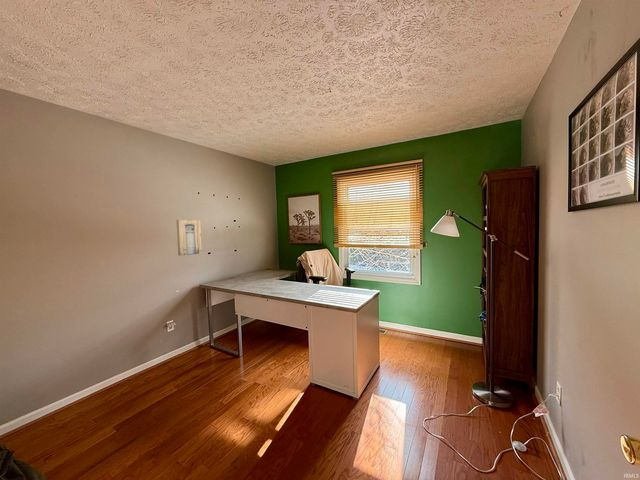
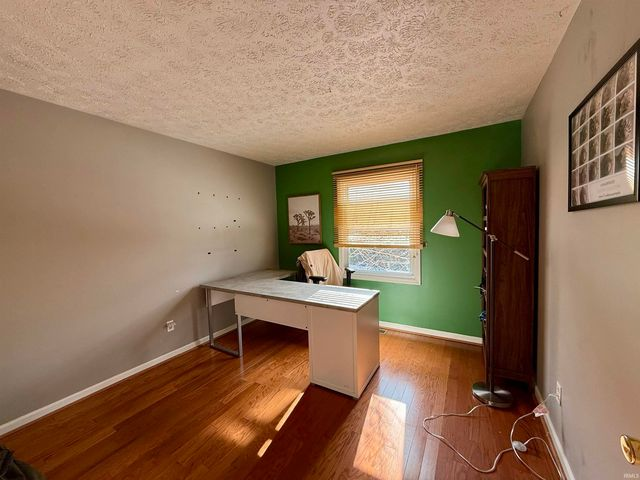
- wall art (189, 237)
